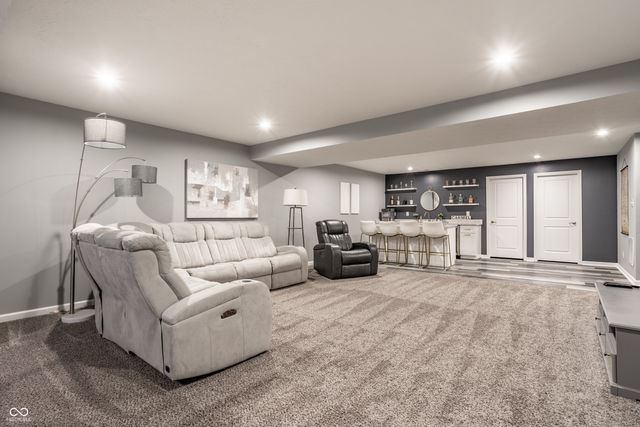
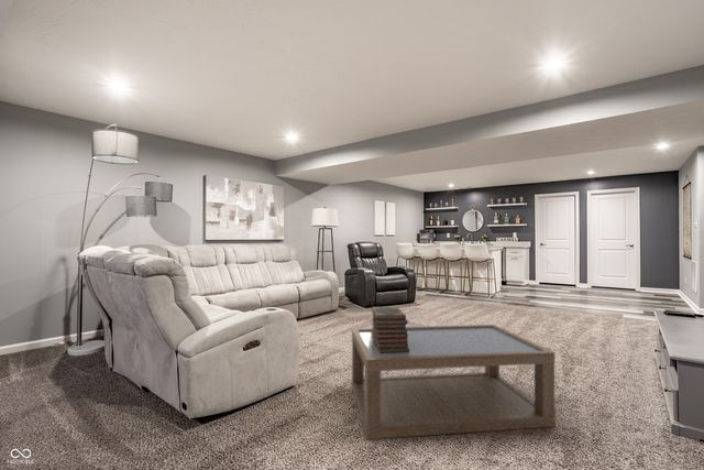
+ coffee table (441, 374)
+ book stack (387, 326)
